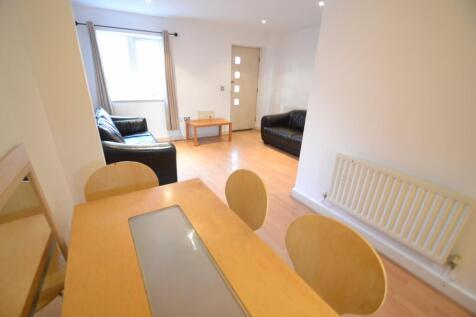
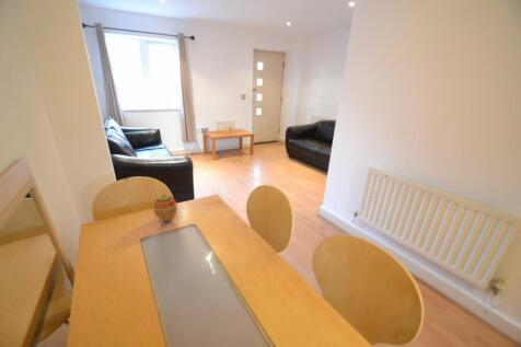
+ decorative egg (165, 207)
